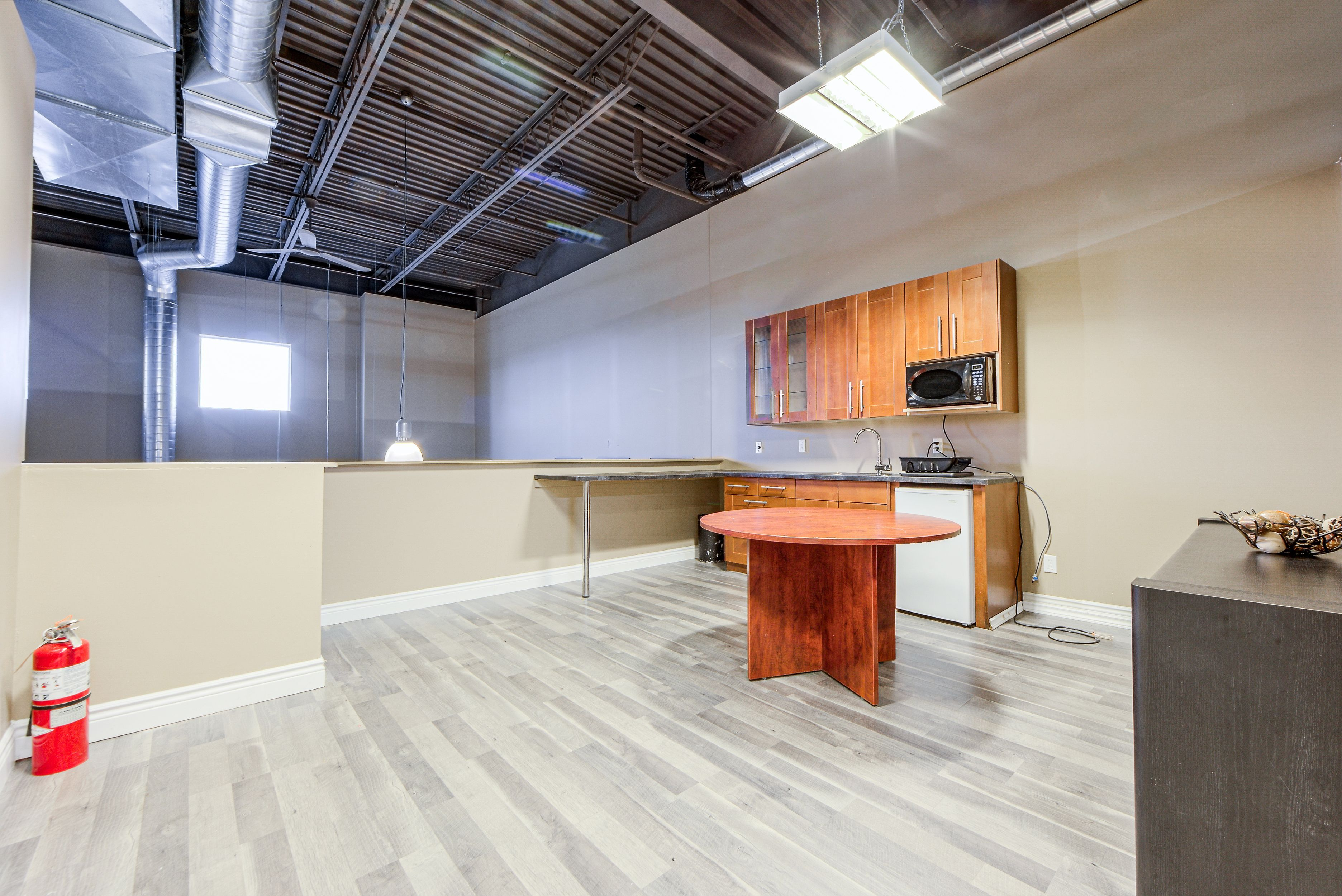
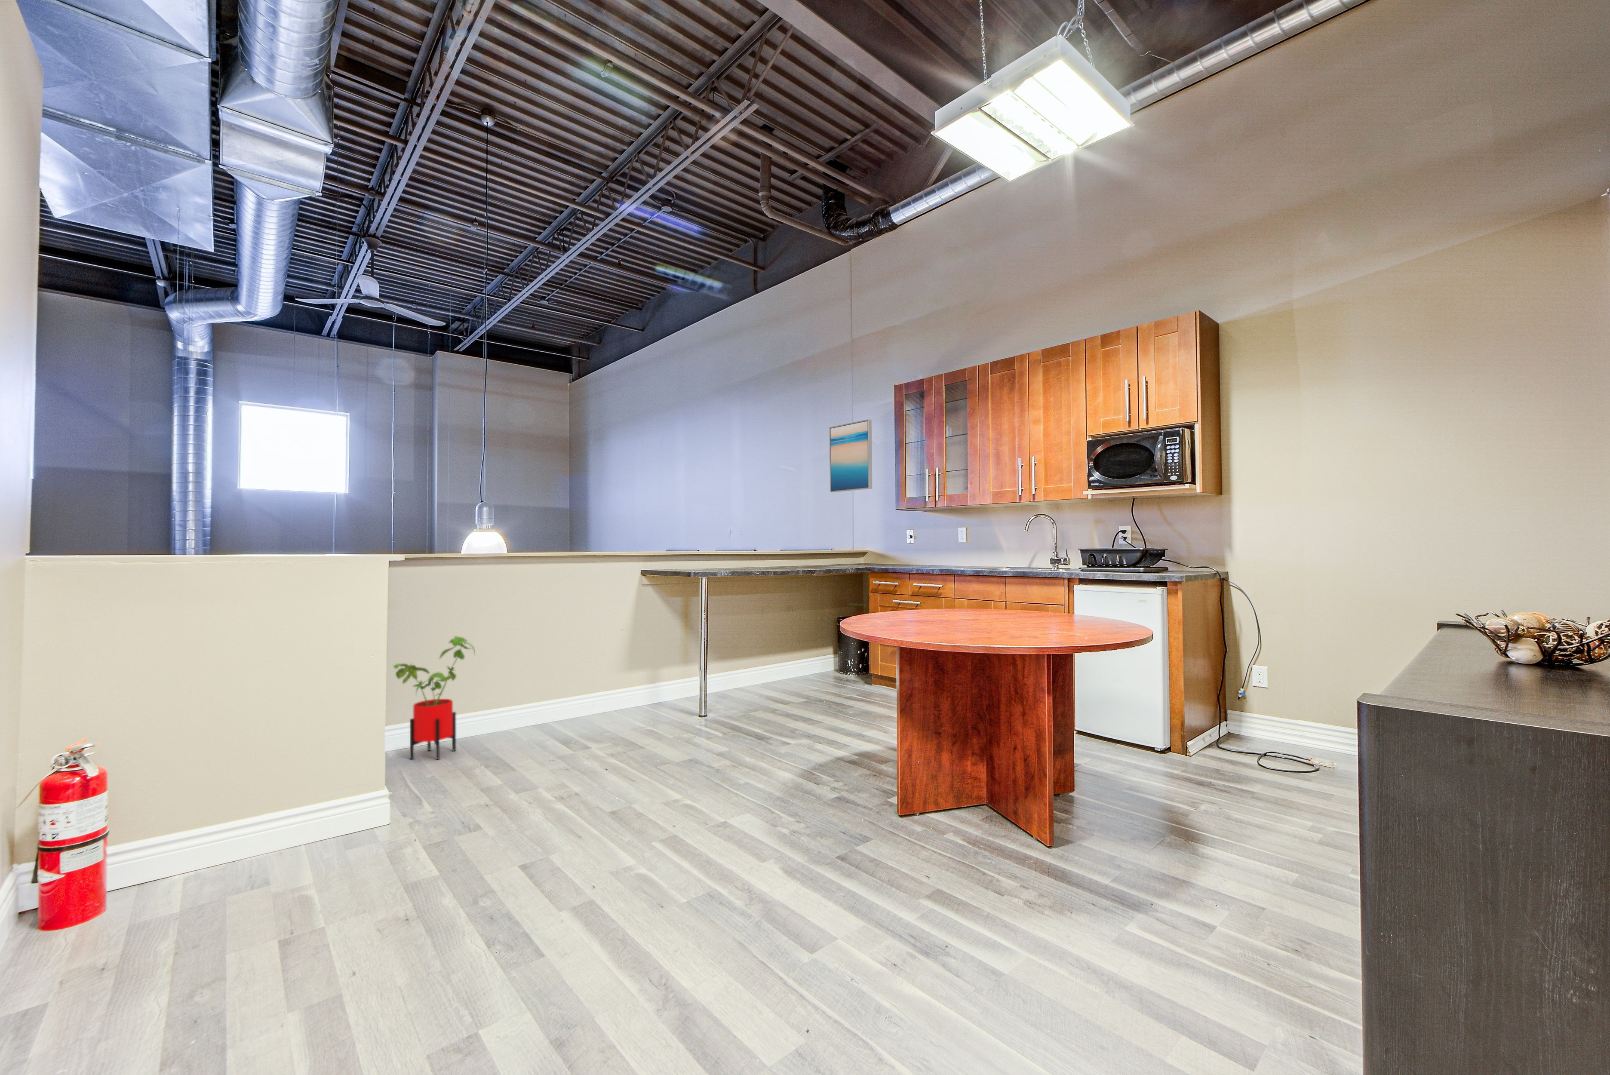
+ house plant (439, 696)
+ wall art (851, 457)
